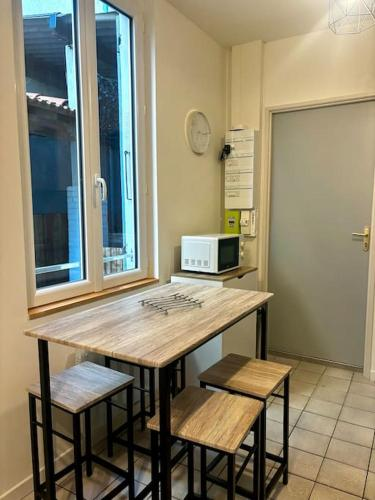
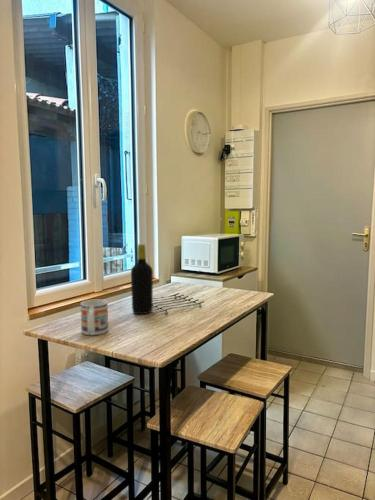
+ bottle (141, 278)
+ mug (93, 317)
